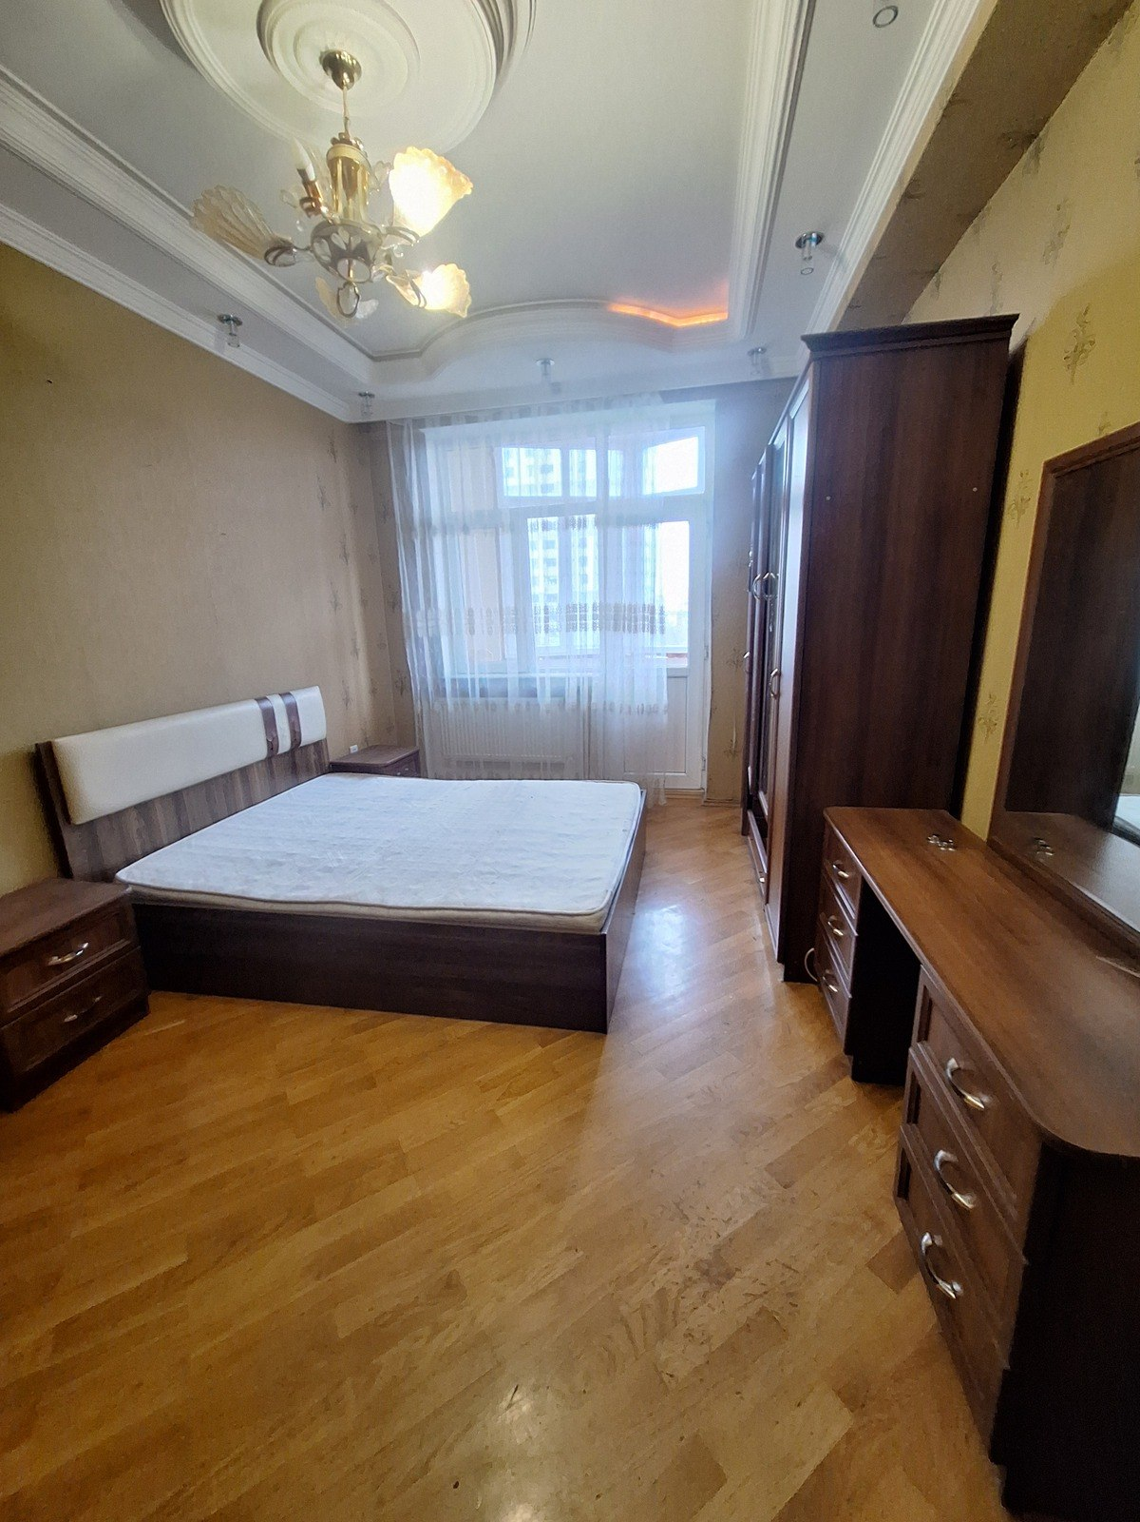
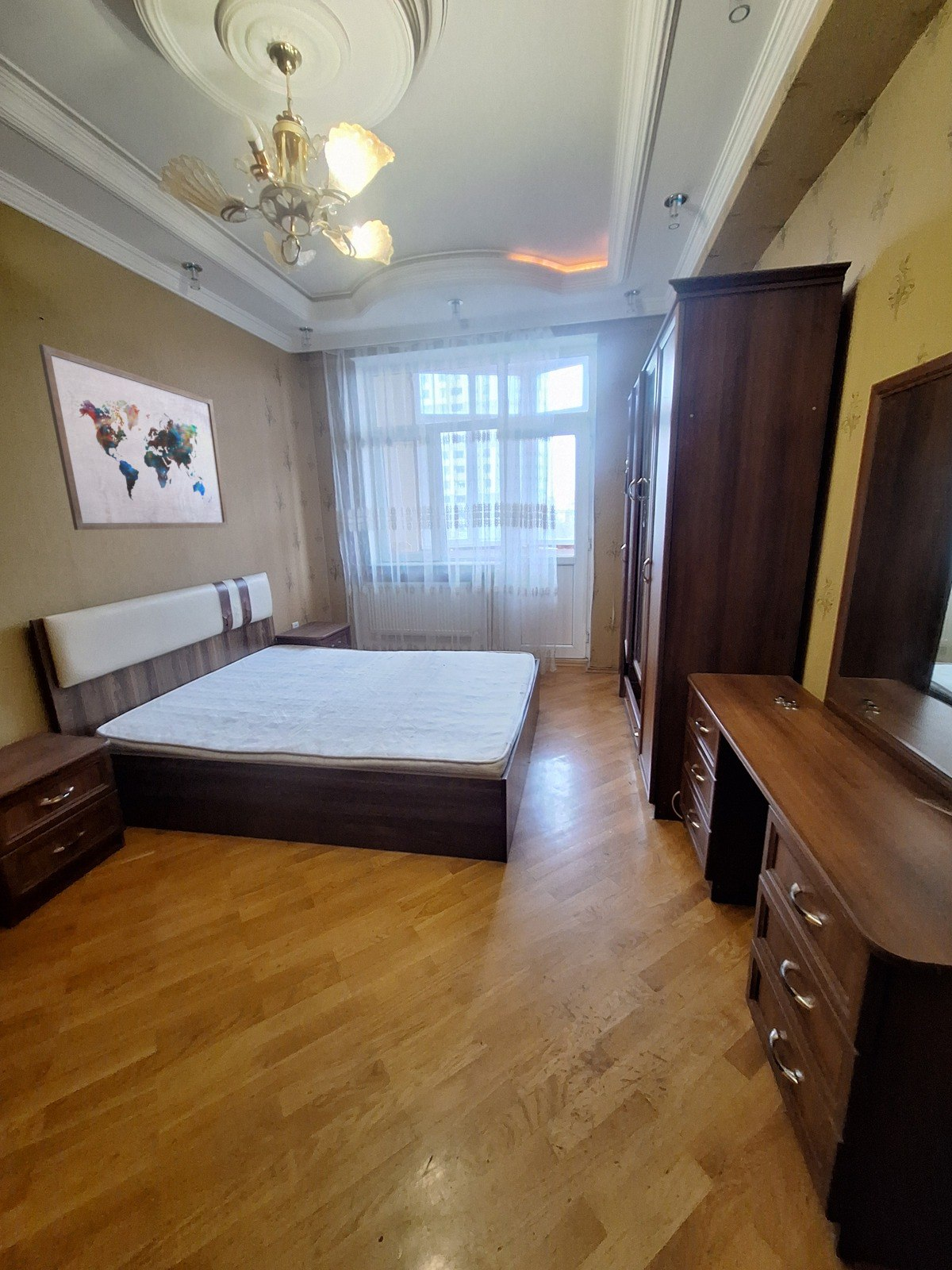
+ wall art (153, 455)
